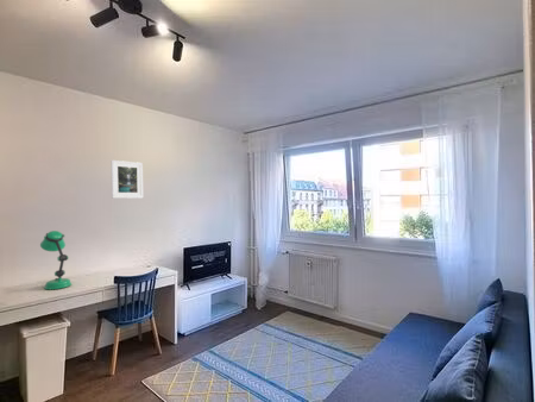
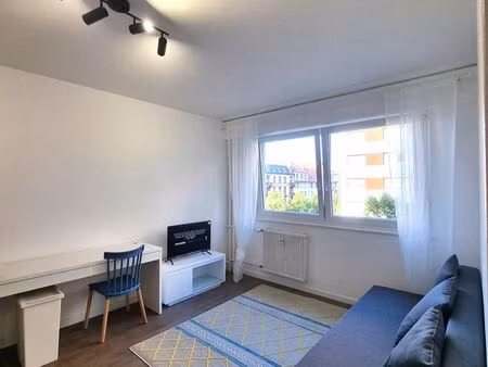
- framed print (127, 180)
- desk lamp (57, 258)
